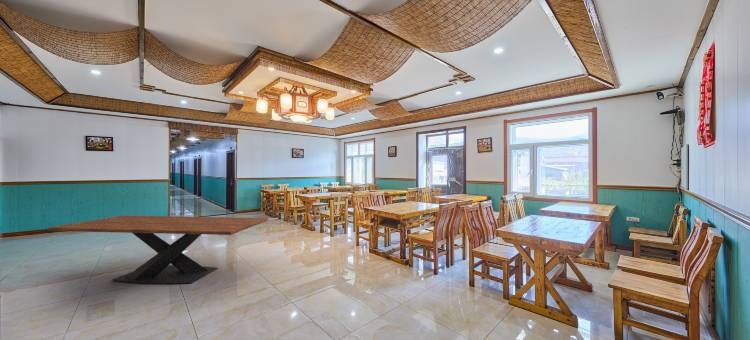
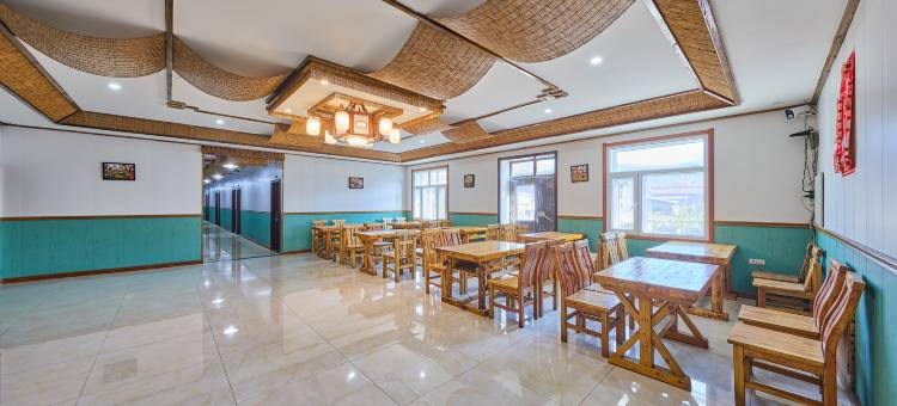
- dining table (168, 248)
